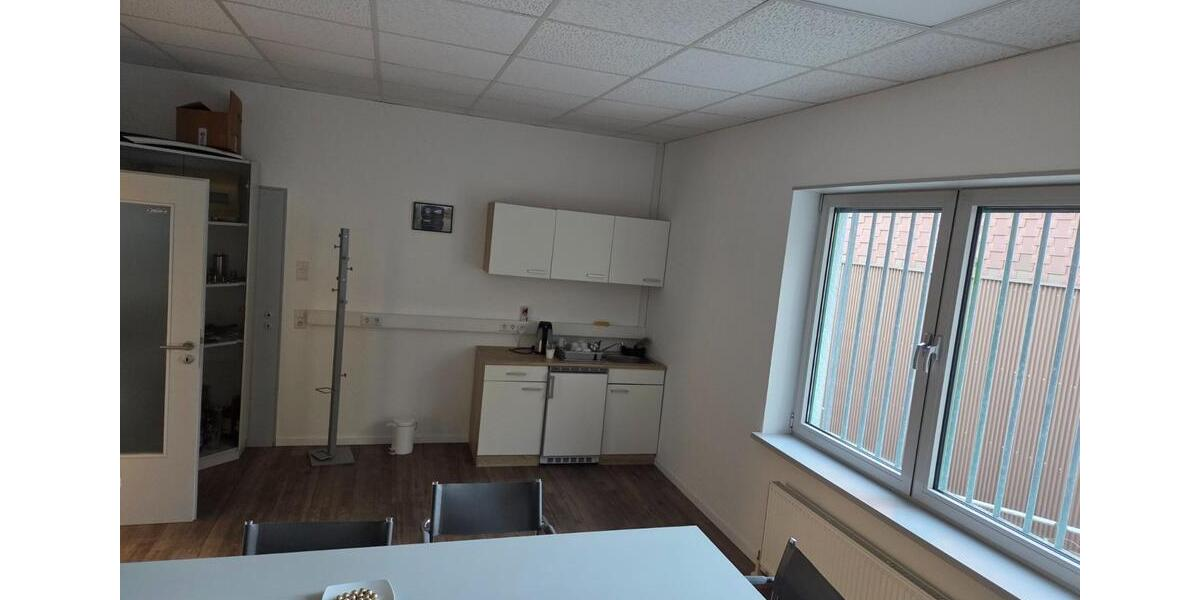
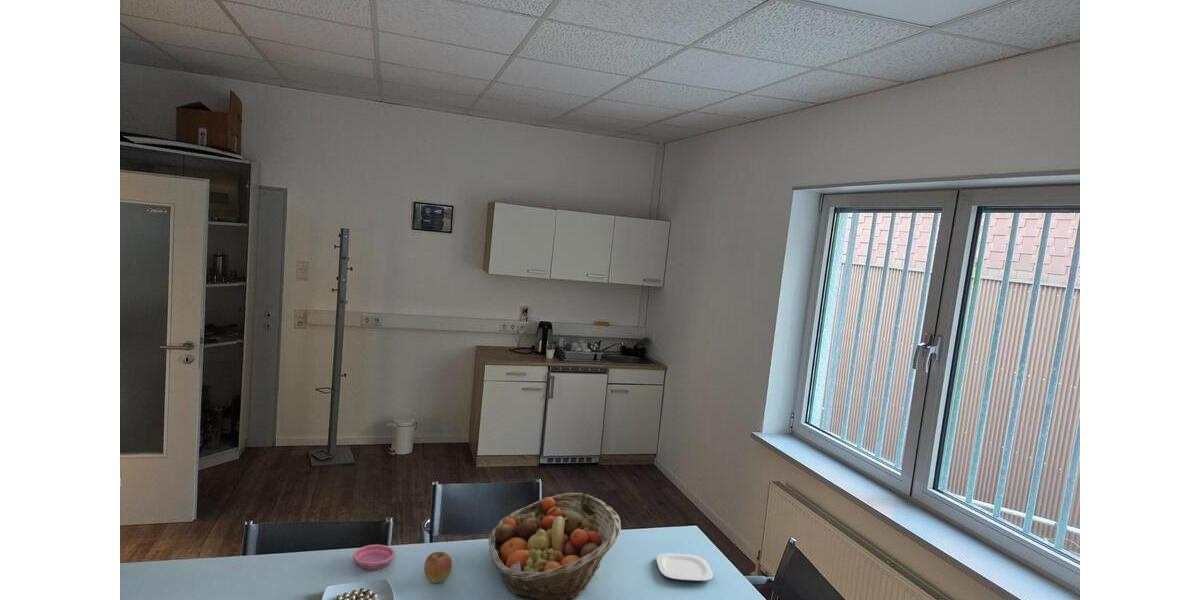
+ saucer (373, 557)
+ fruit basket (553, 543)
+ plate (683, 568)
+ apple (437, 567)
